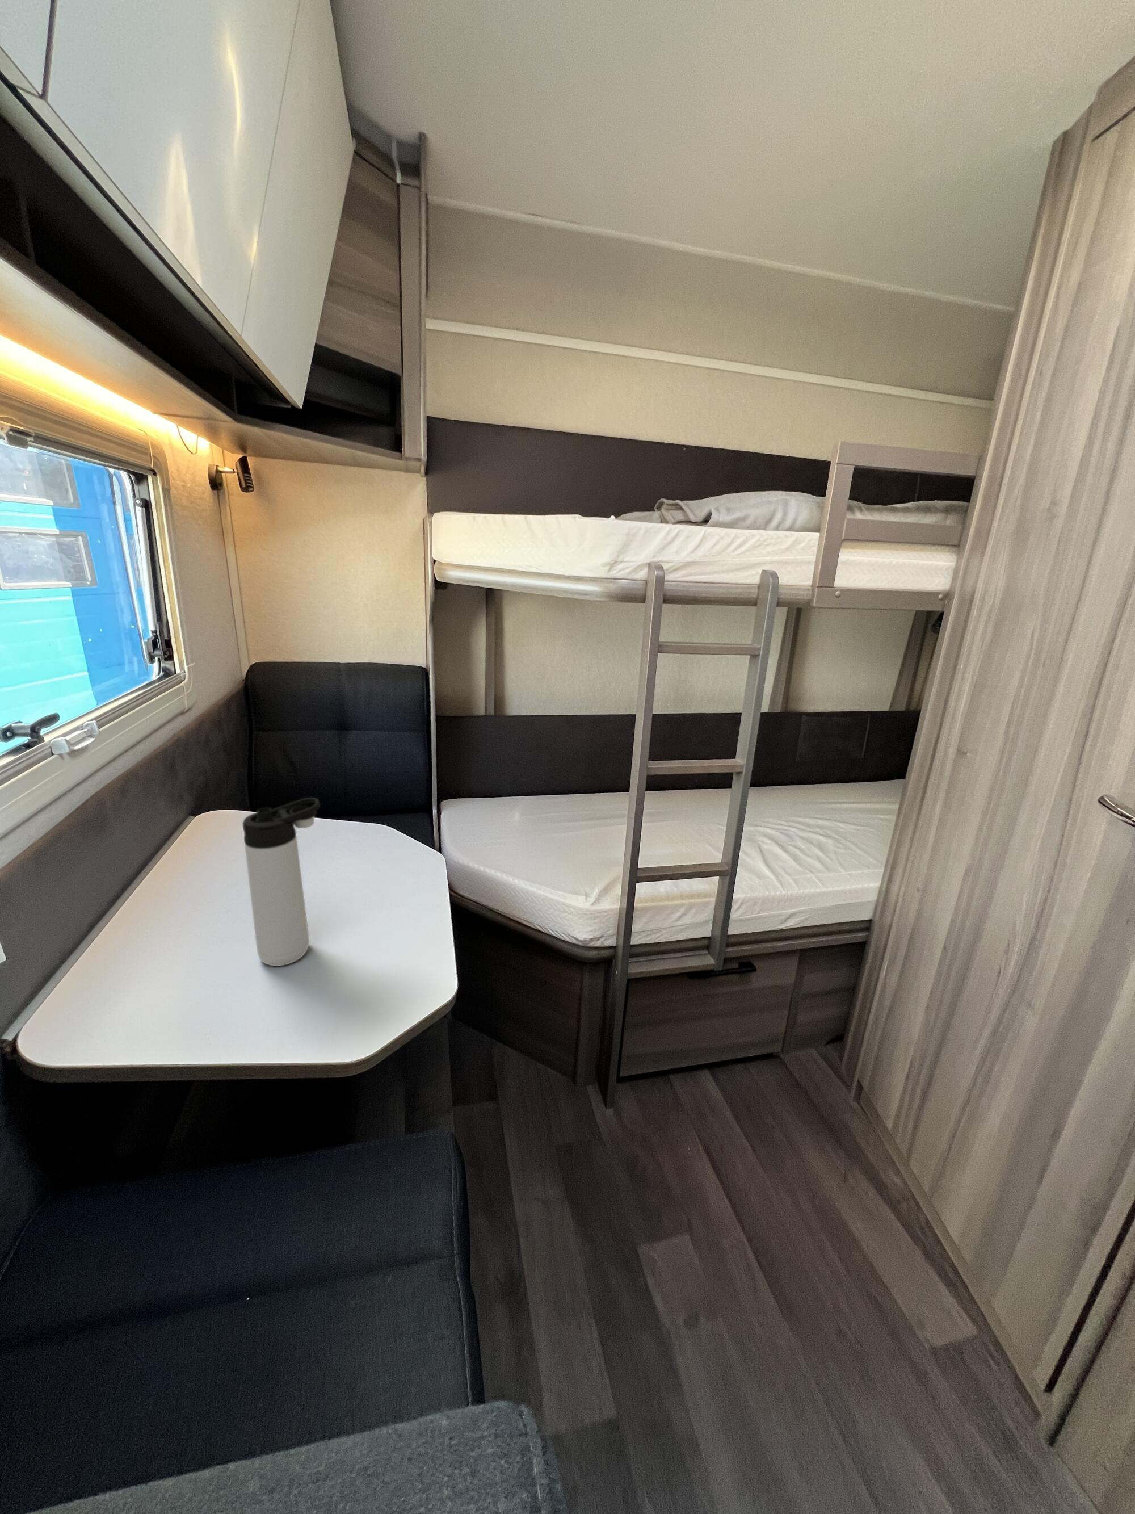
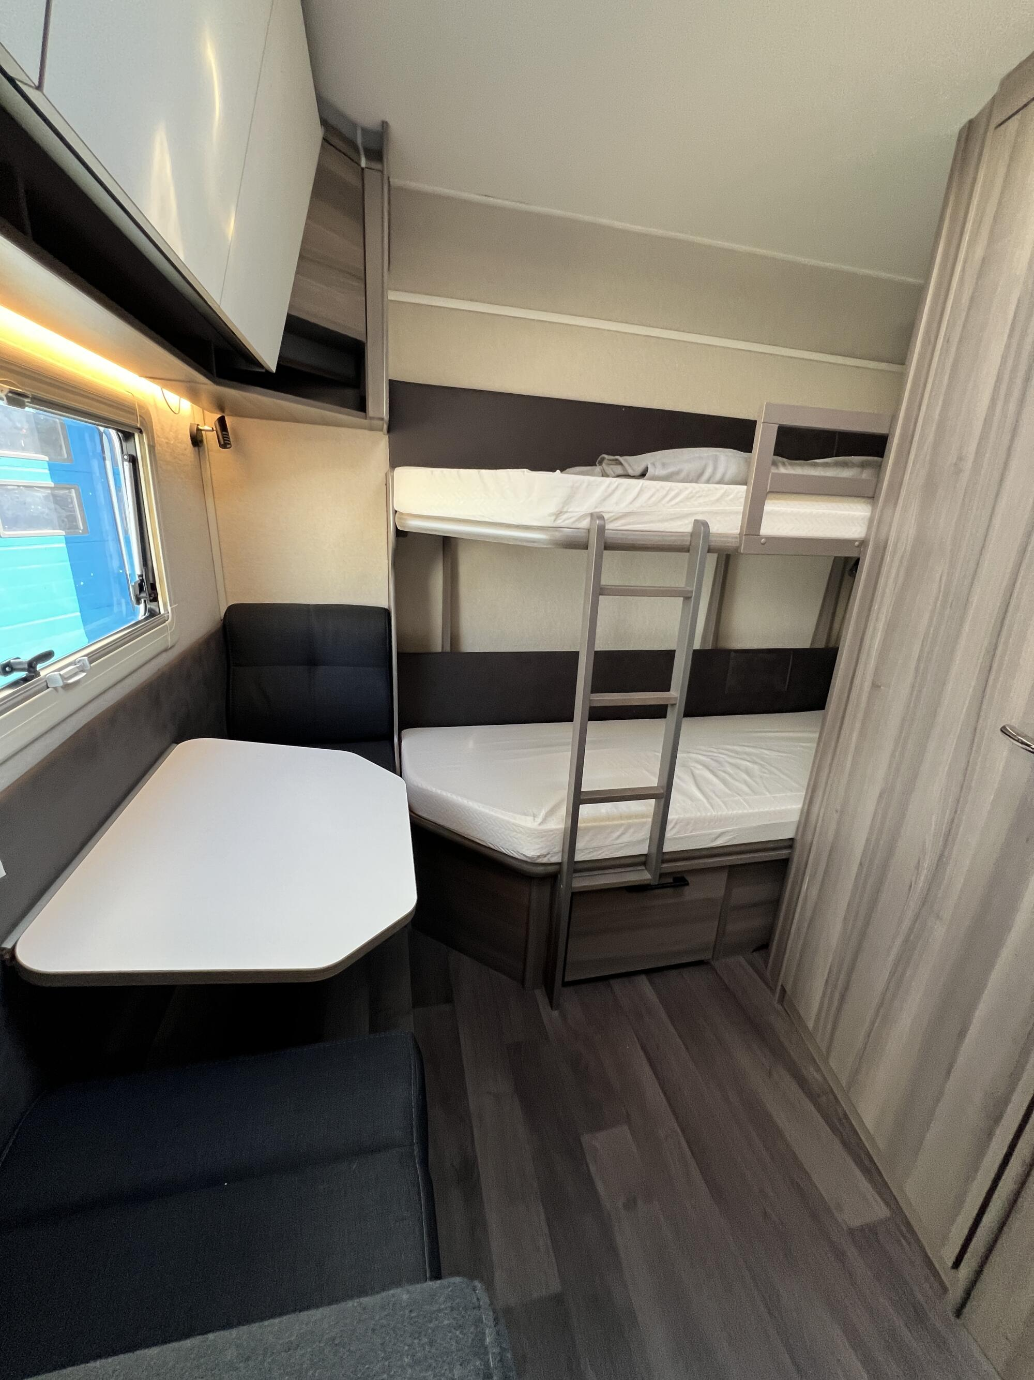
- thermos bottle (289, 881)
